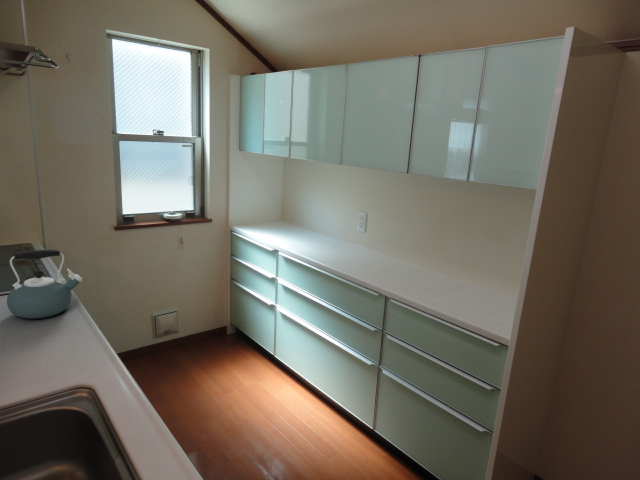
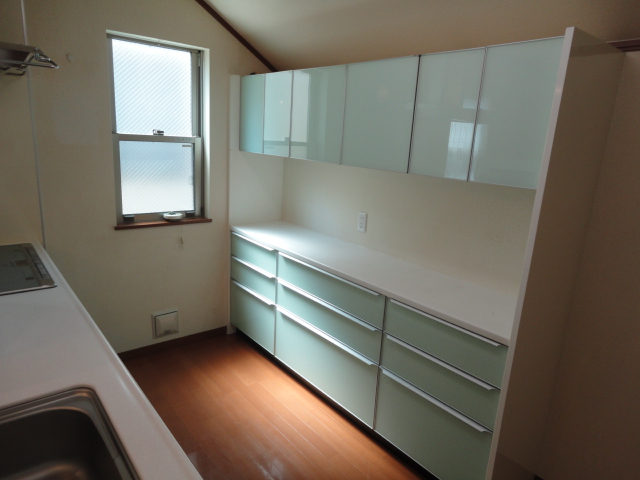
- kettle (45, 280)
